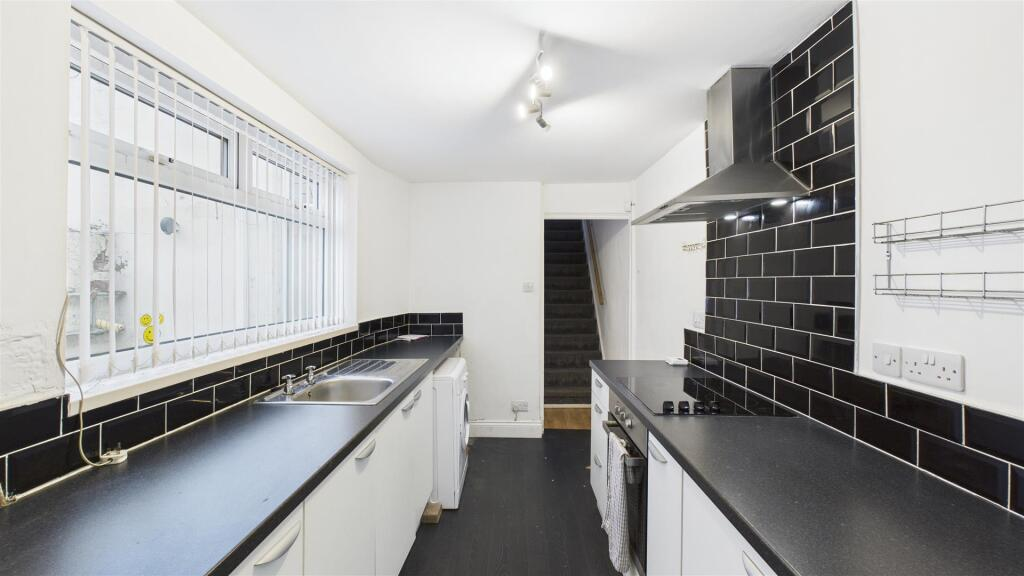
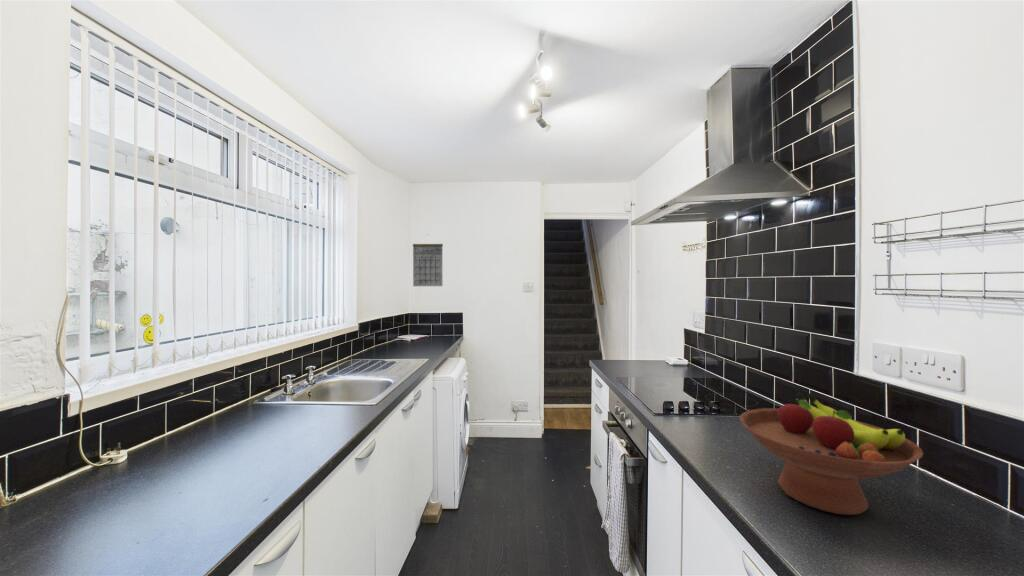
+ fruit bowl (820, 450)
+ calendar (427, 260)
